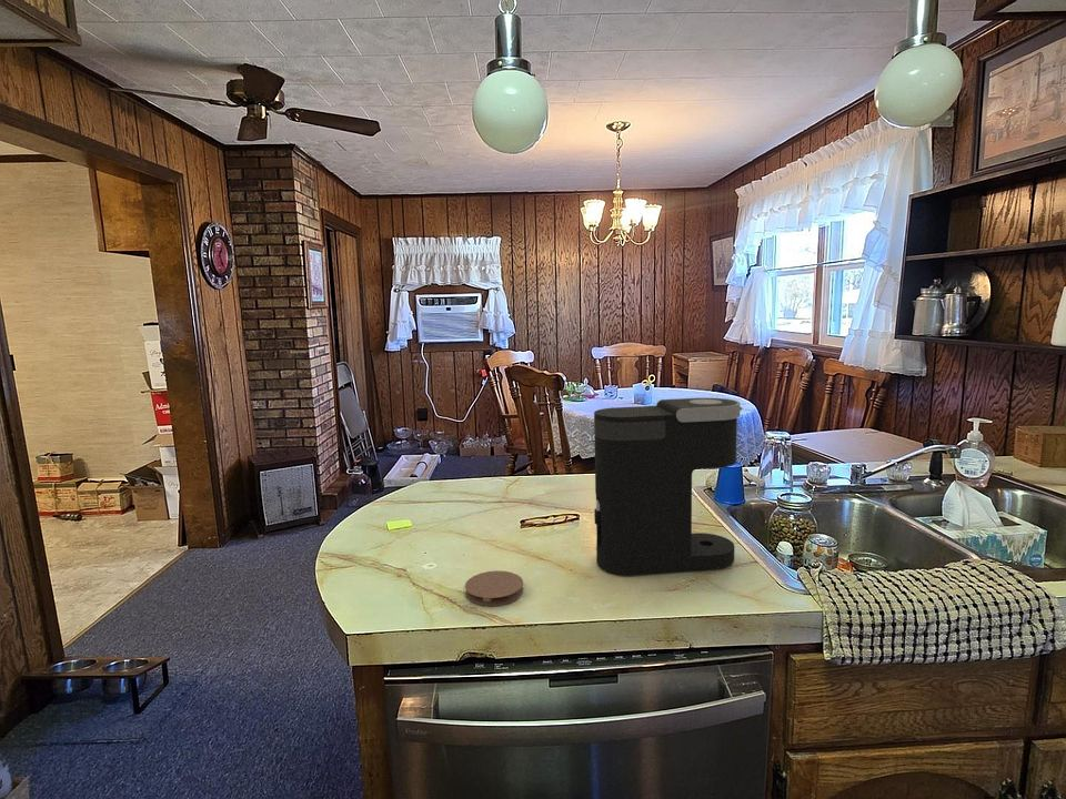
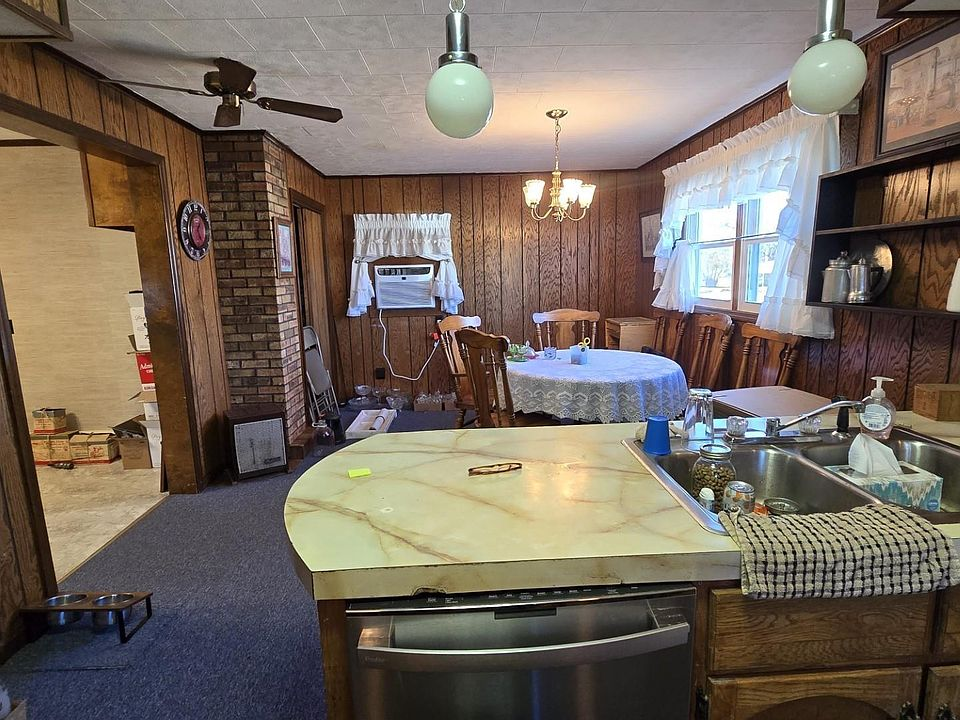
- coaster (494, 587)
- coffee maker (666, 483)
